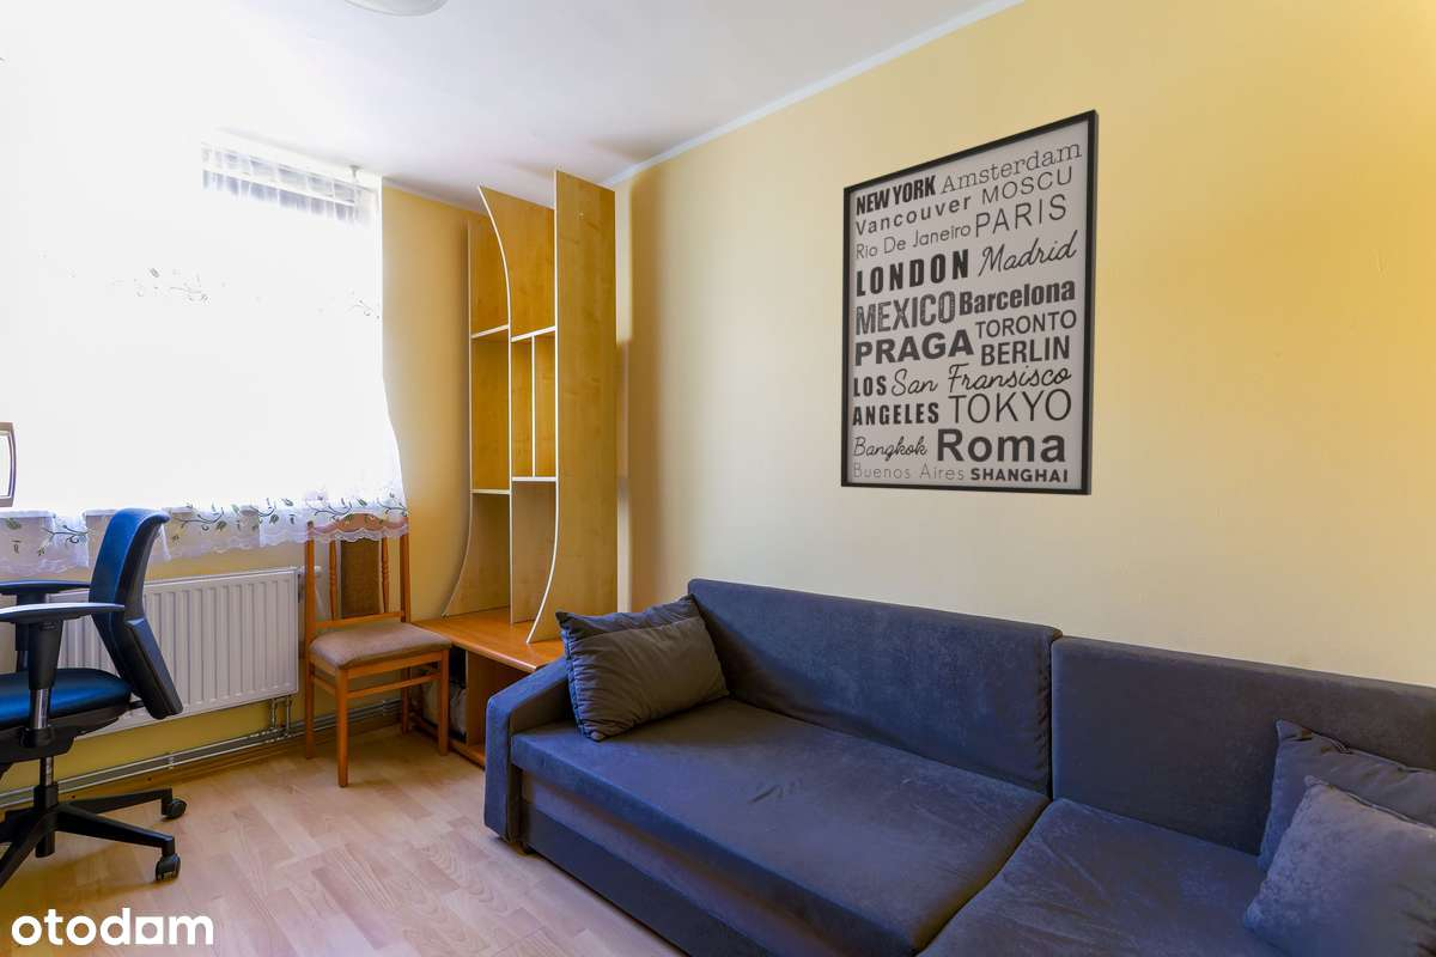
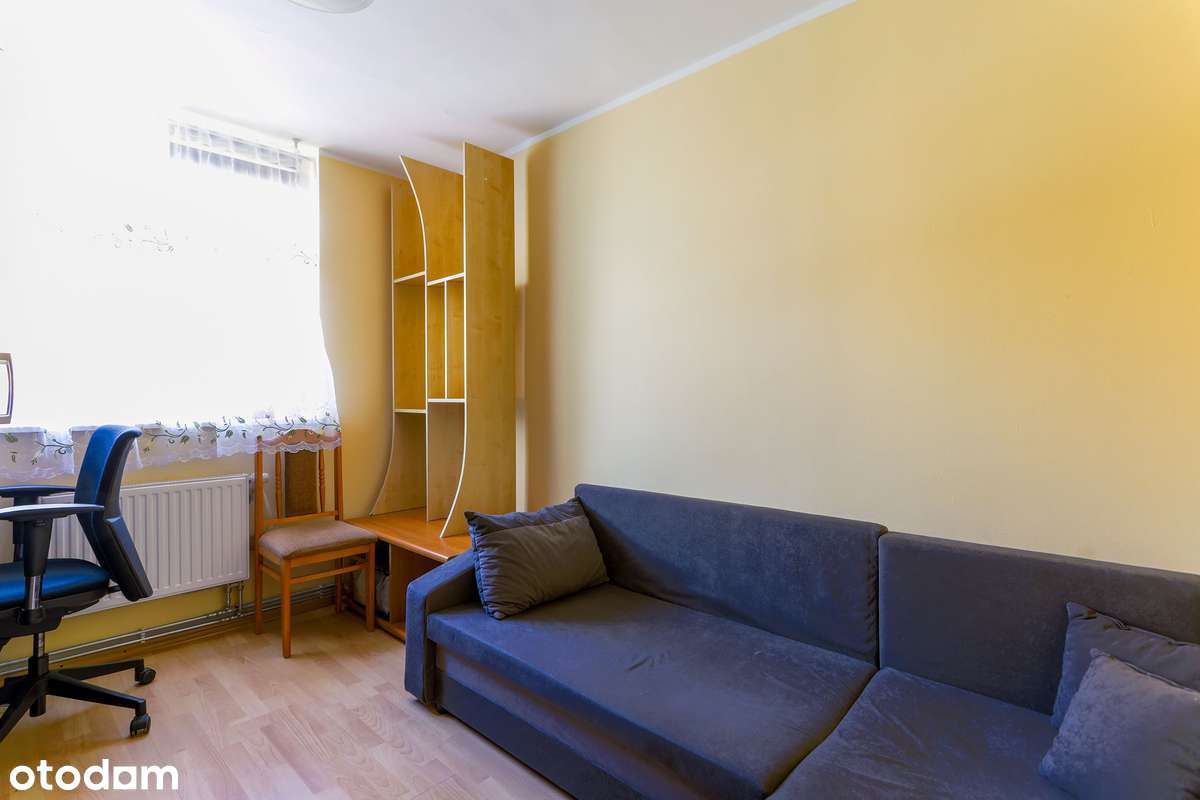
- wall art (953, 324)
